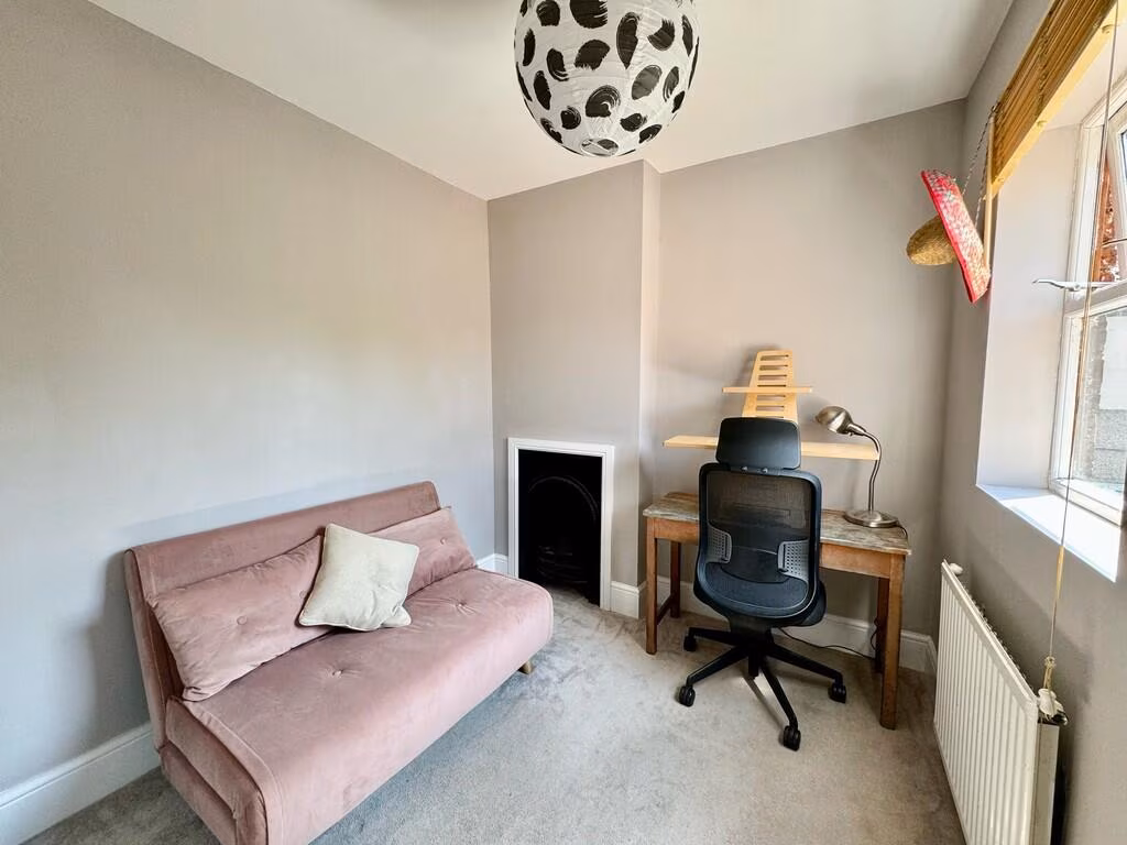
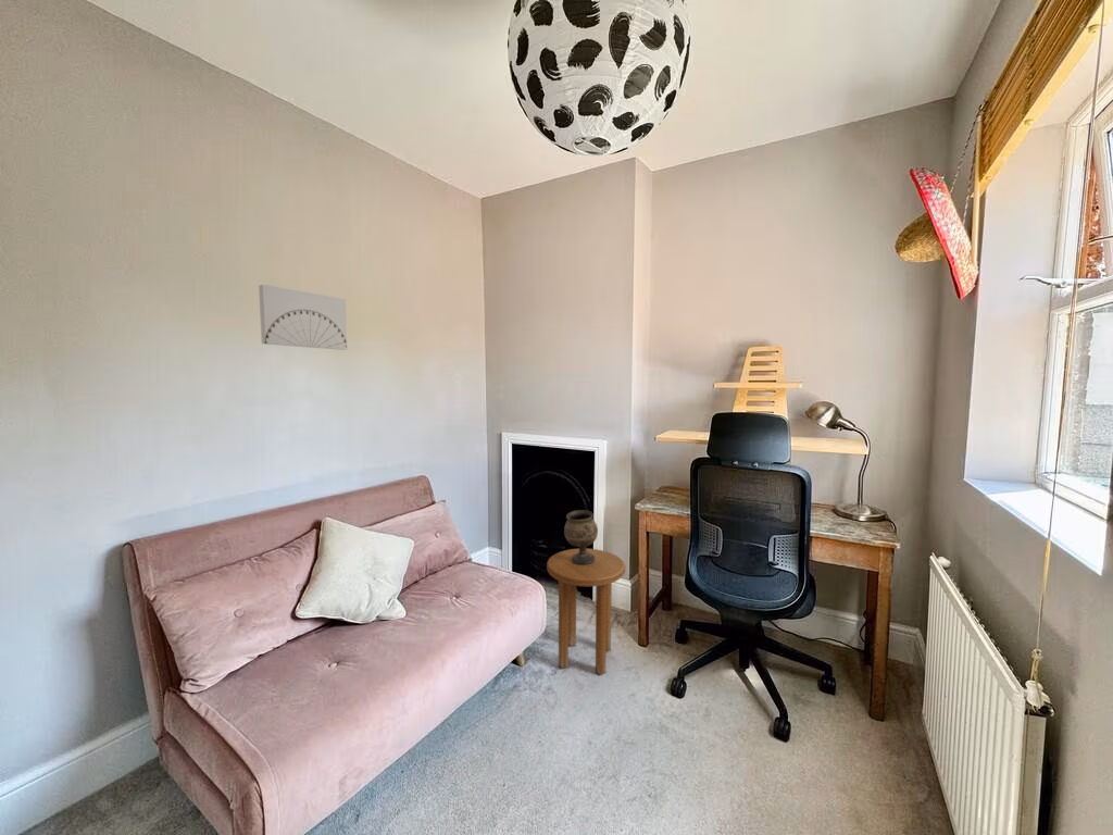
+ side table (575, 610)
+ goblet (580, 537)
+ wall art (305, 320)
